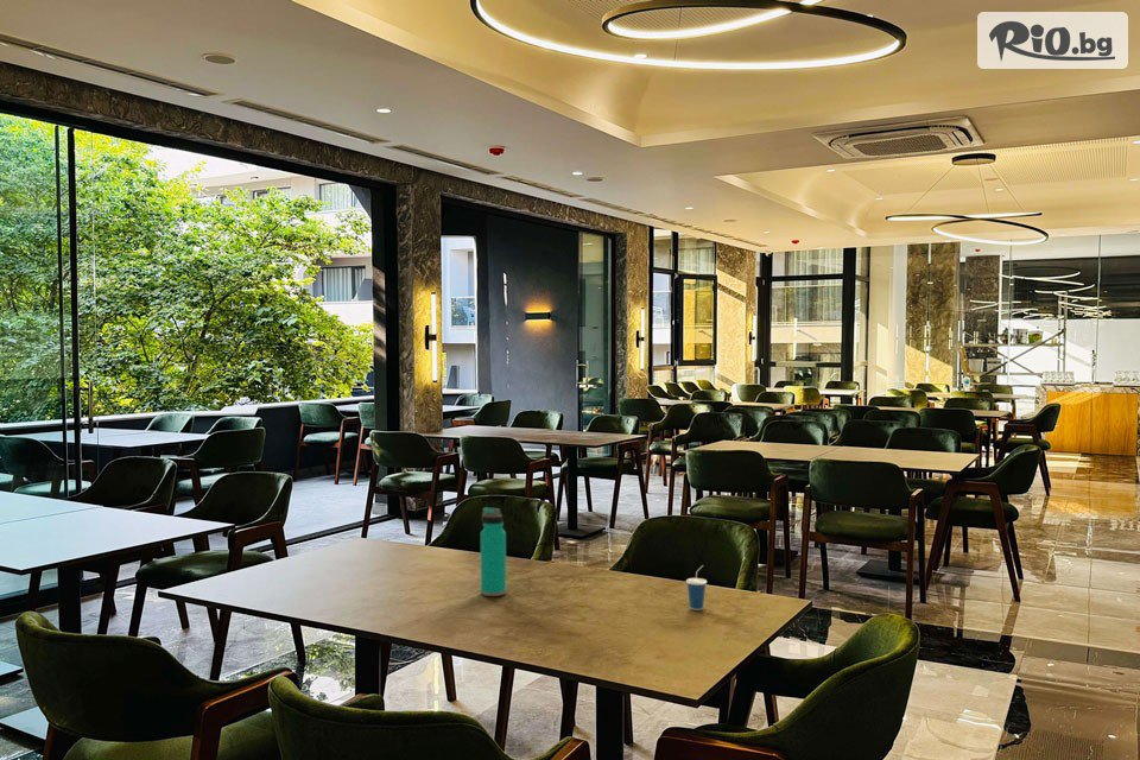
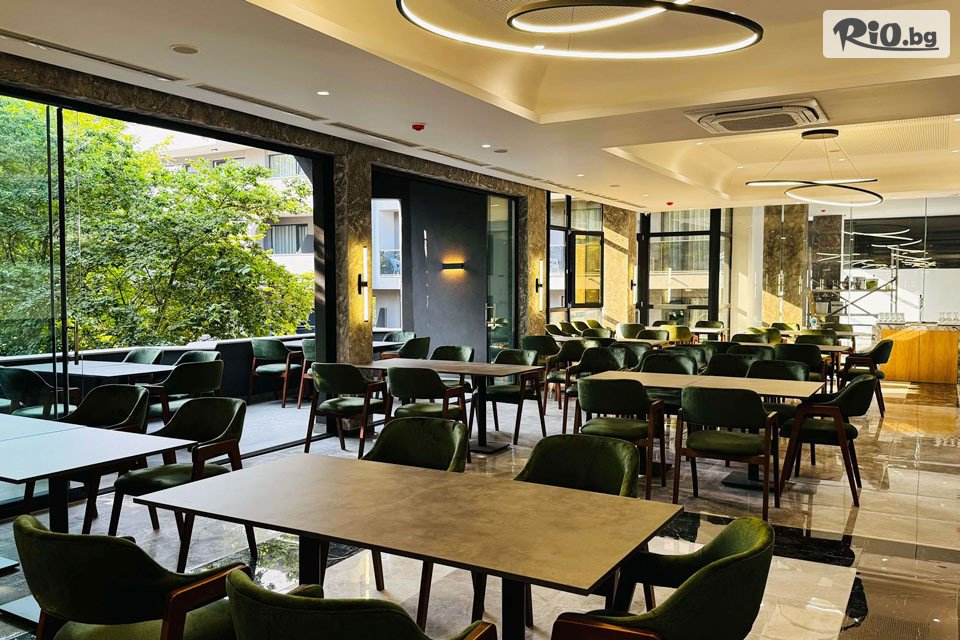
- water bottle (493, 550)
- cup (696, 587)
